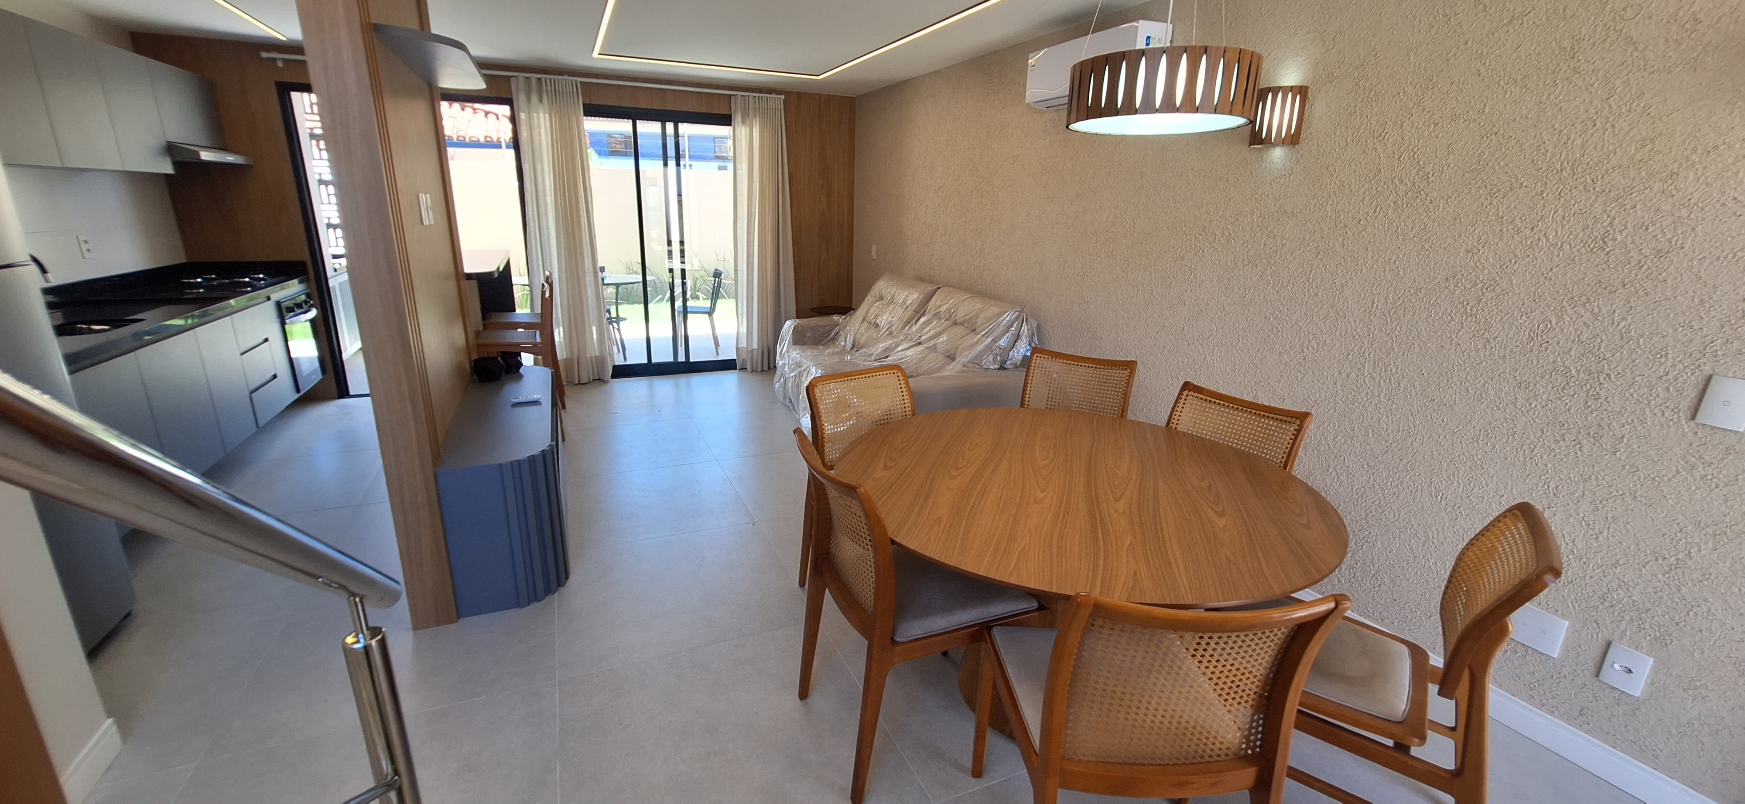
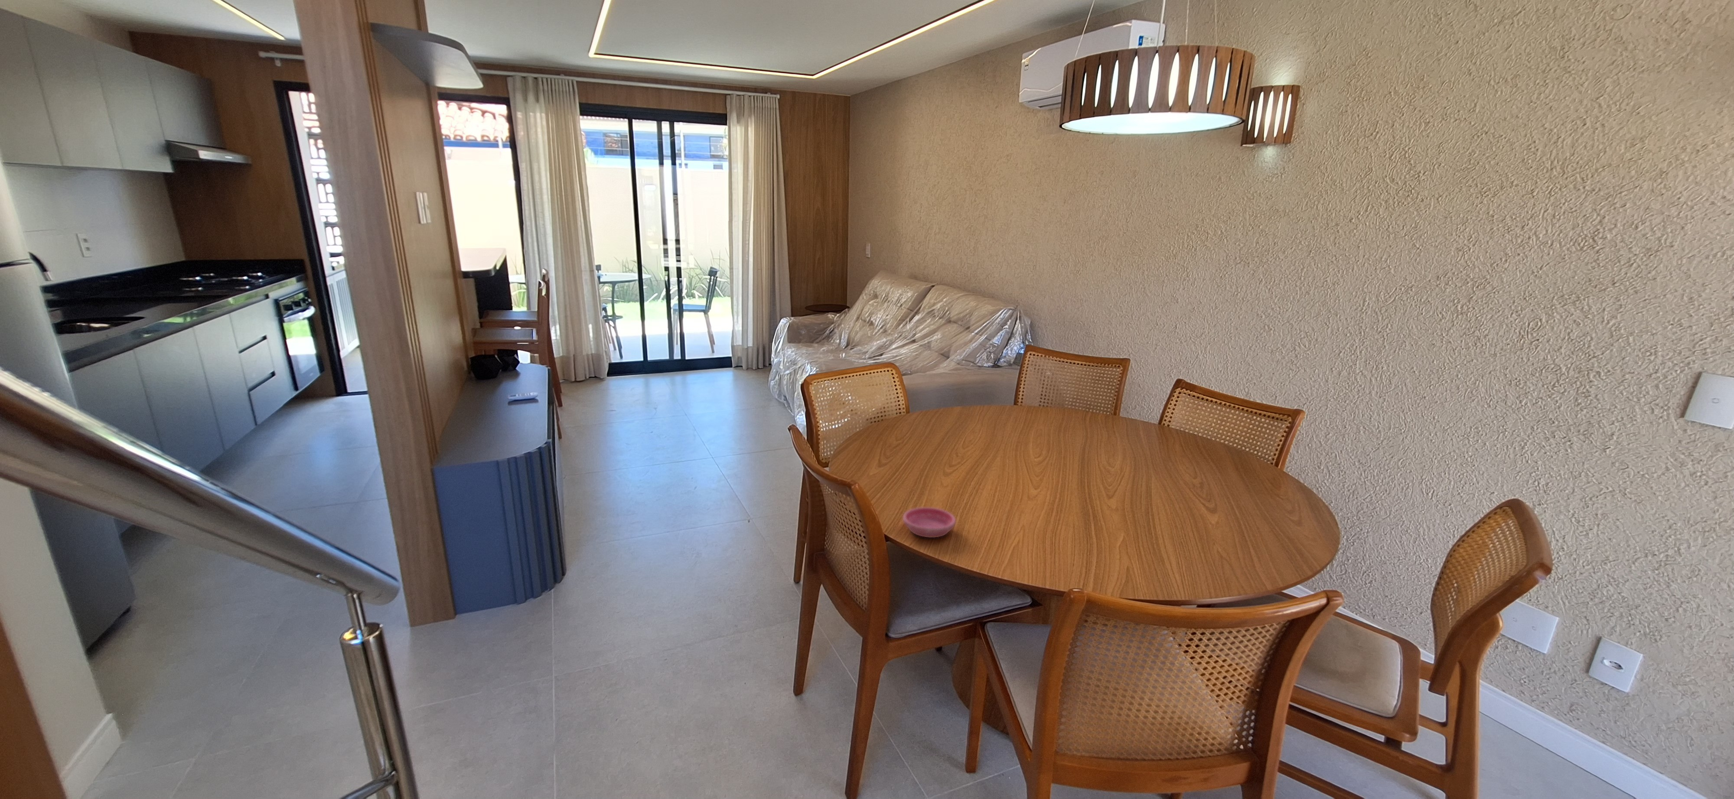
+ saucer (929, 523)
